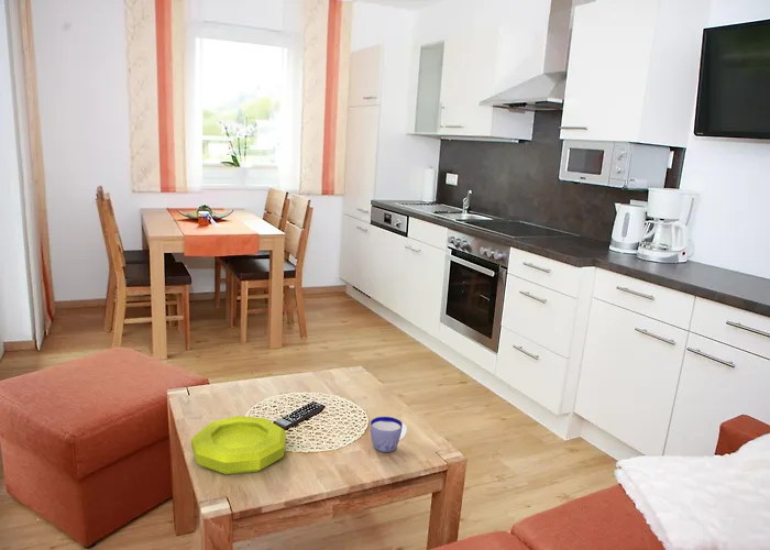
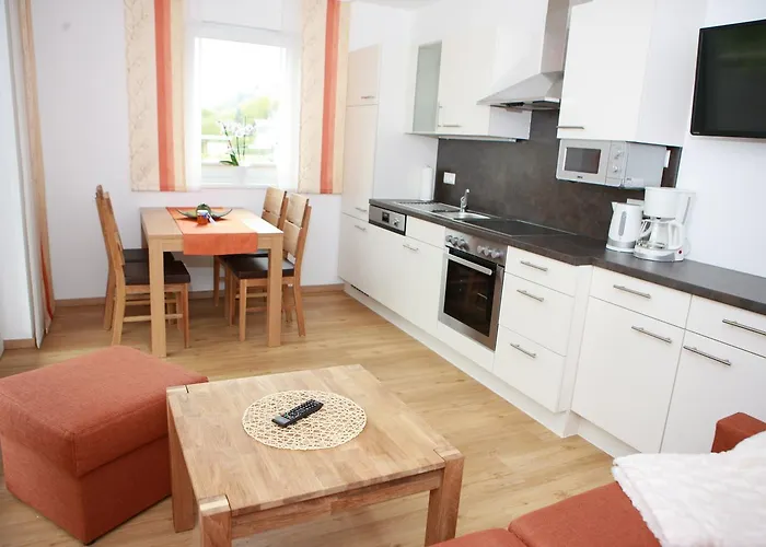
- cup (389, 433)
- bowl (240, 442)
